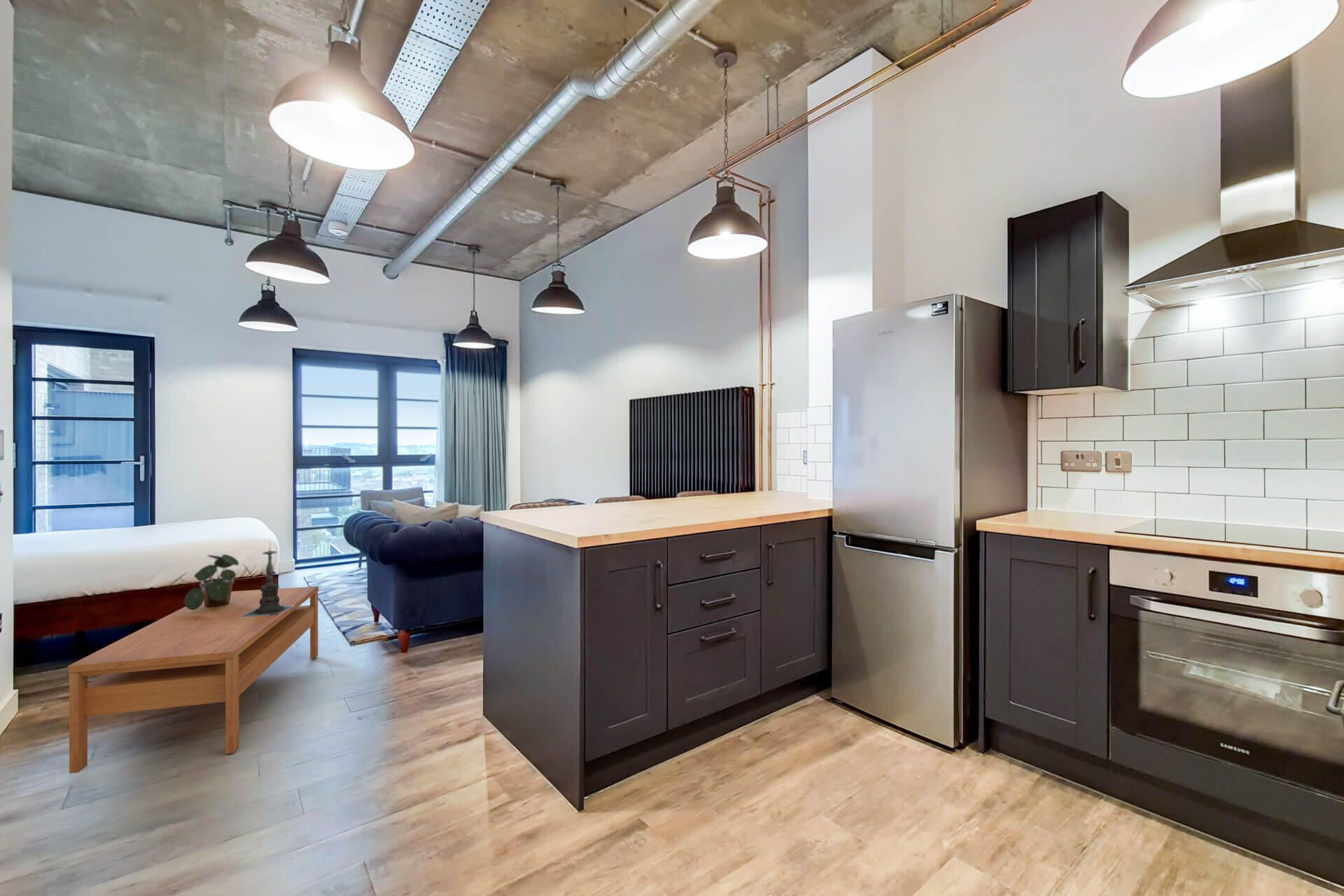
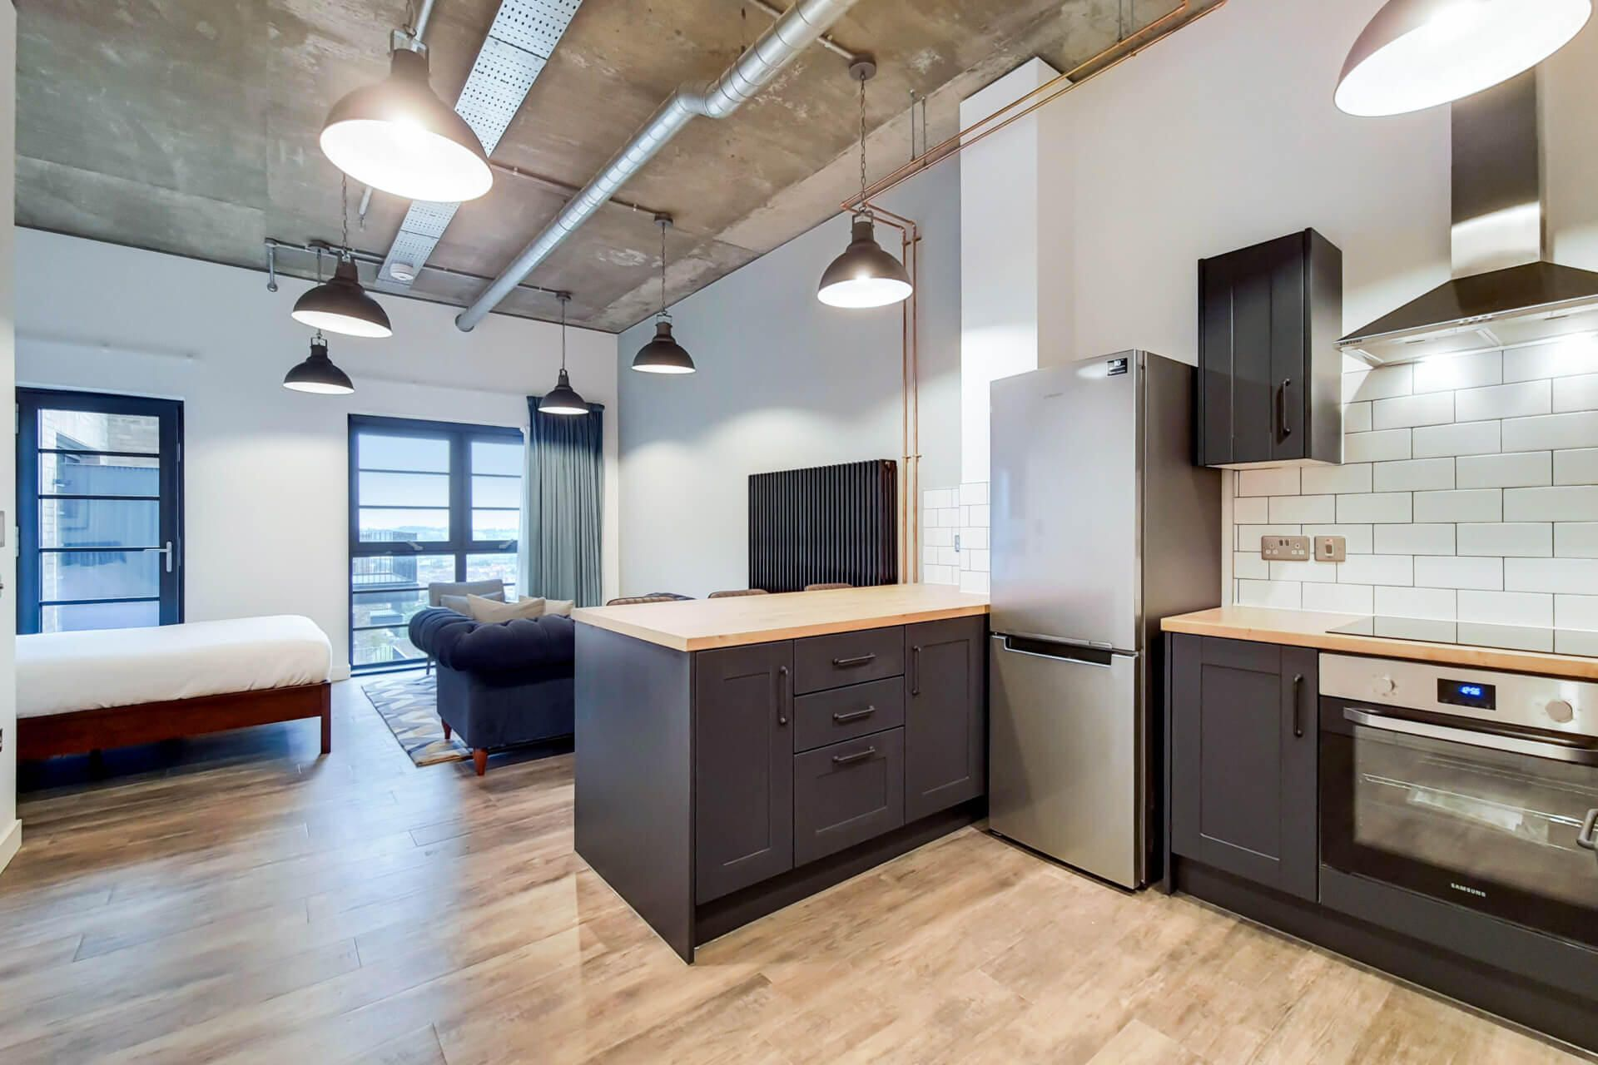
- potted plant (214, 580)
- coffee table (221, 659)
- candle holder (269, 576)
